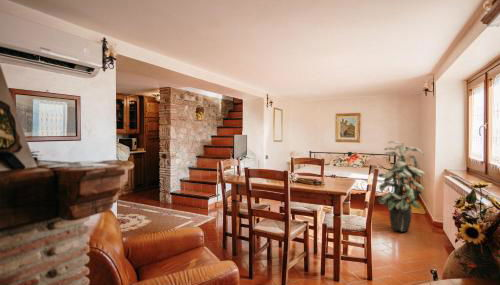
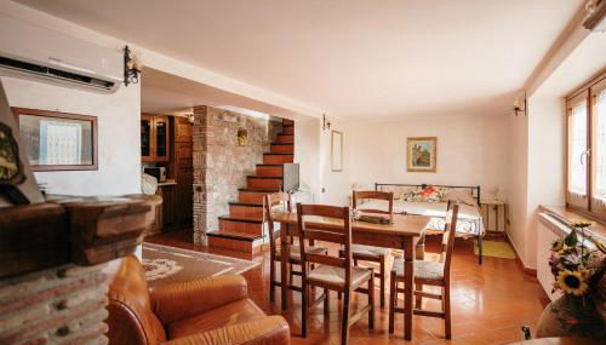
- indoor plant (398, 185)
